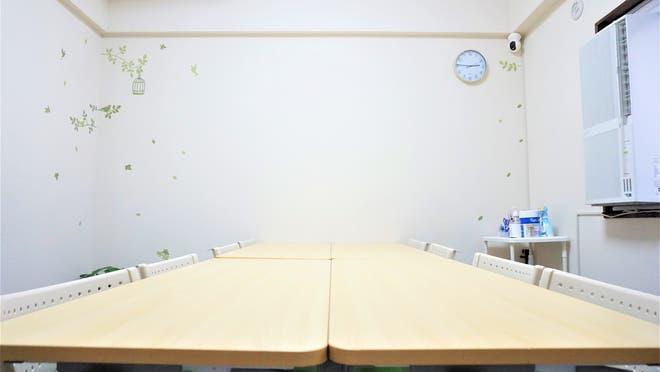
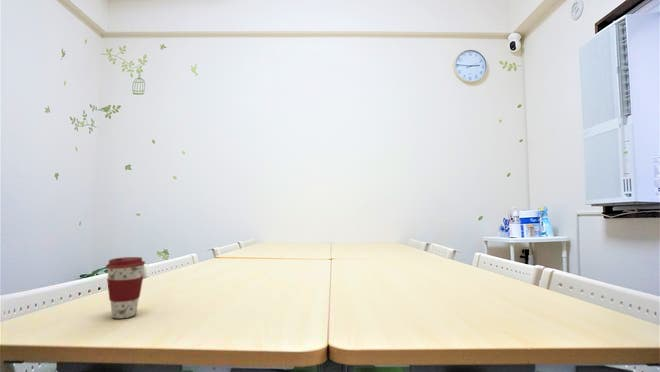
+ coffee cup (125, 286)
